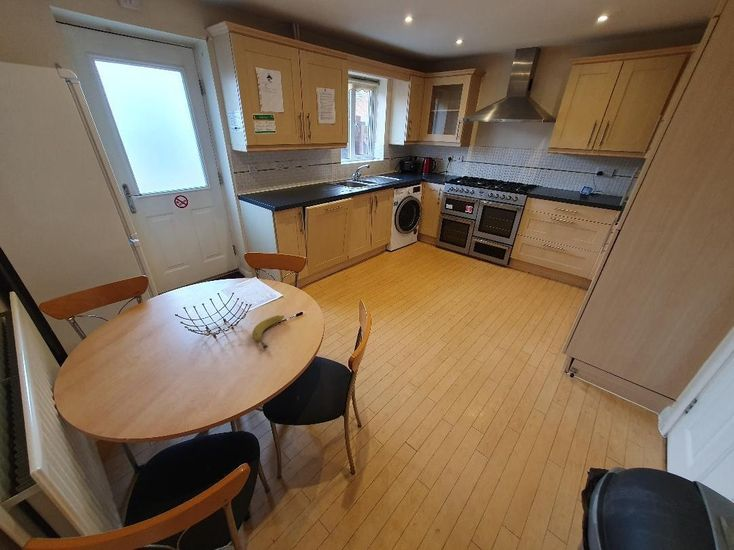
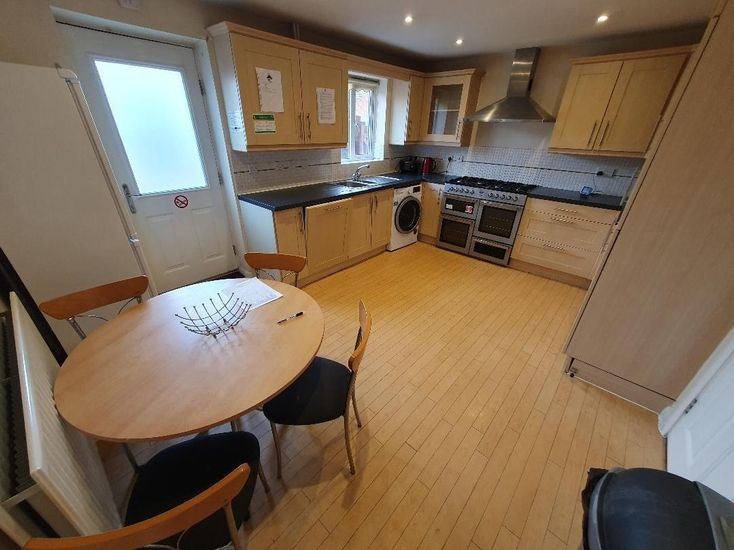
- fruit (269, 326)
